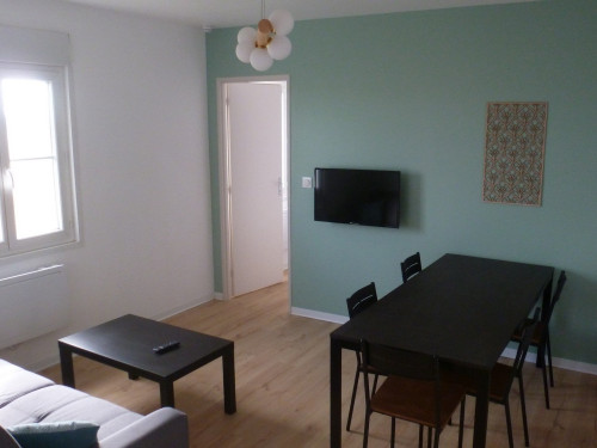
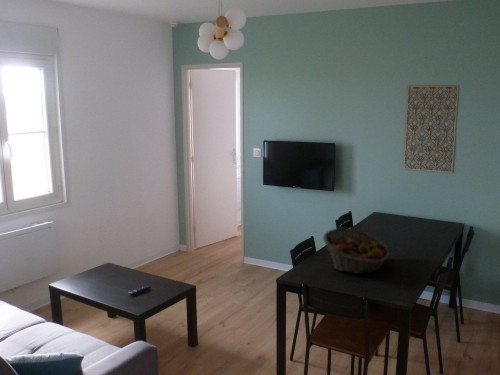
+ fruit basket (355, 249)
